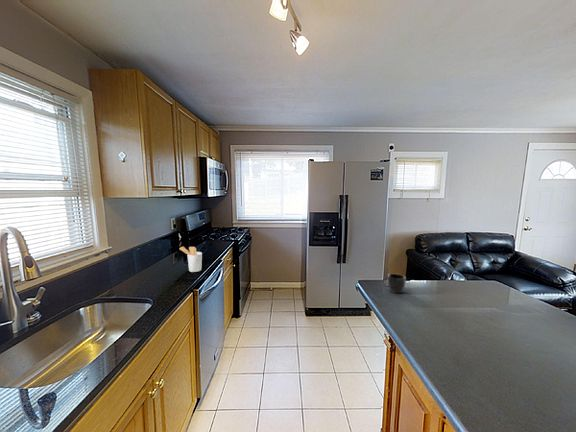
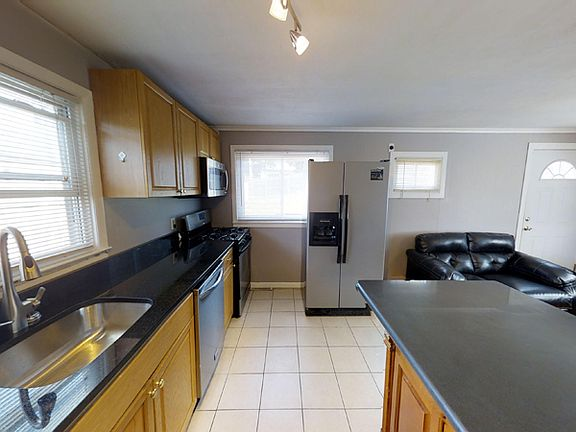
- utensil holder (191, 258)
- mug (393, 283)
